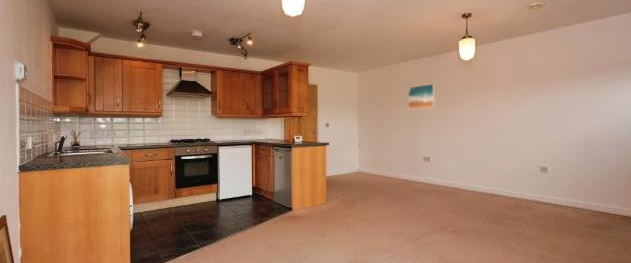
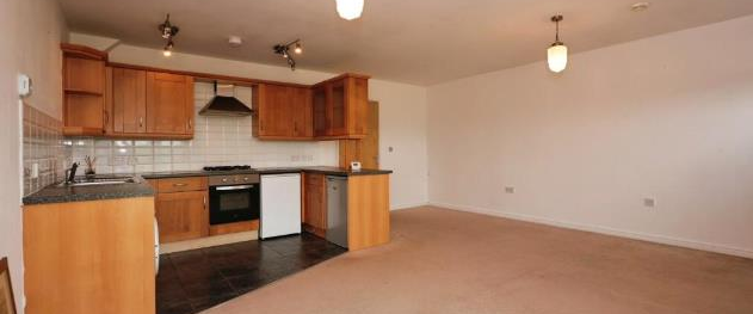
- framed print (420, 97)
